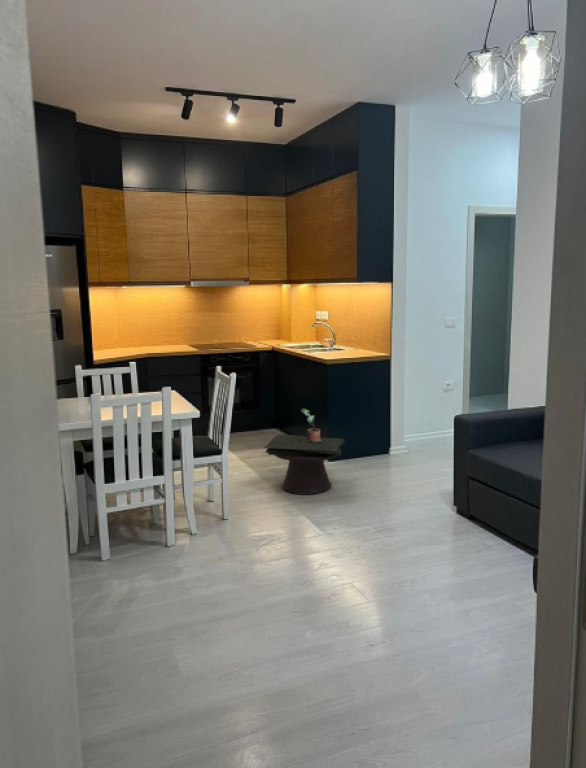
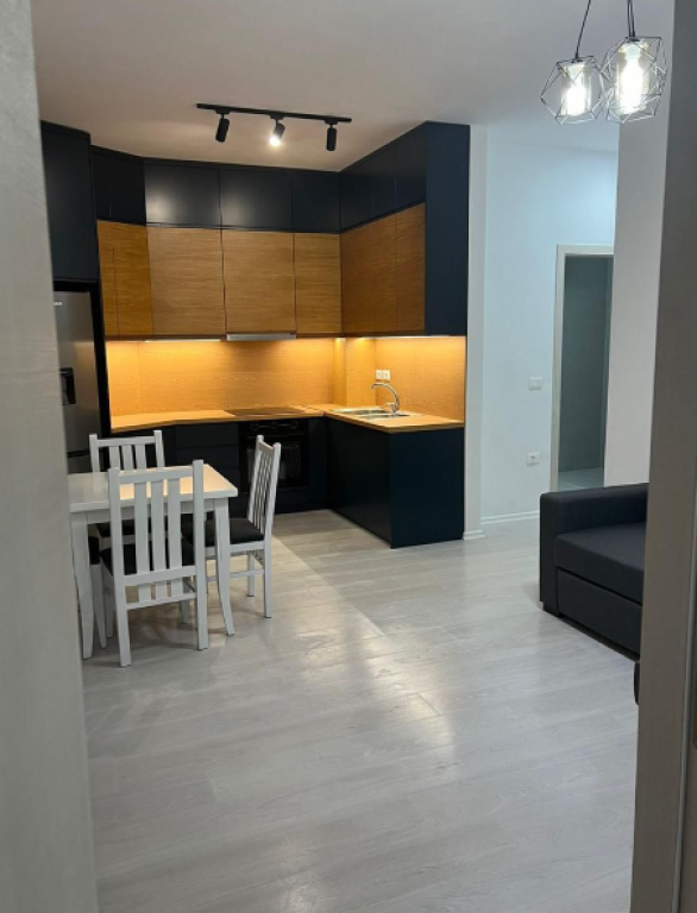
- side table (305, 464)
- potted plant (312, 428)
